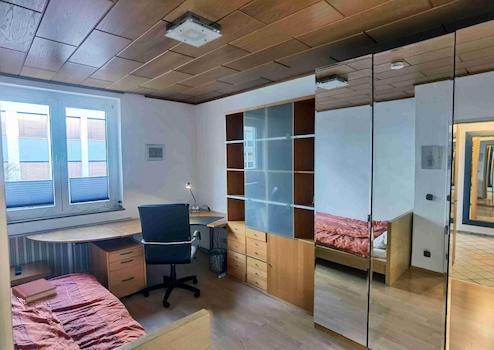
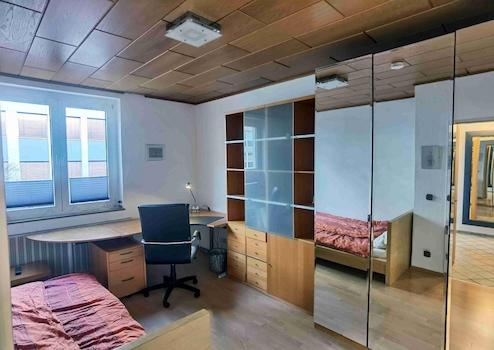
- hardback book (34, 290)
